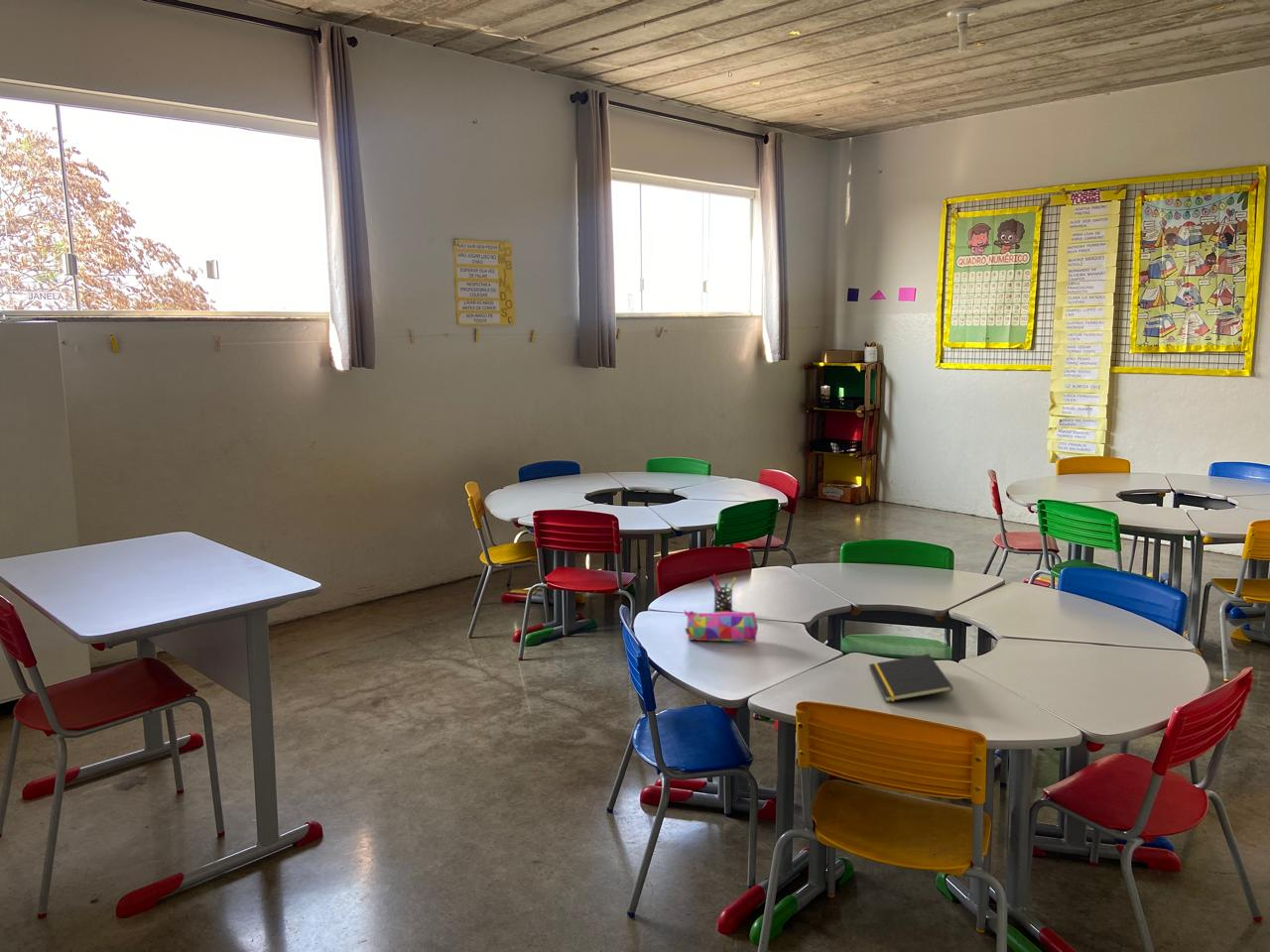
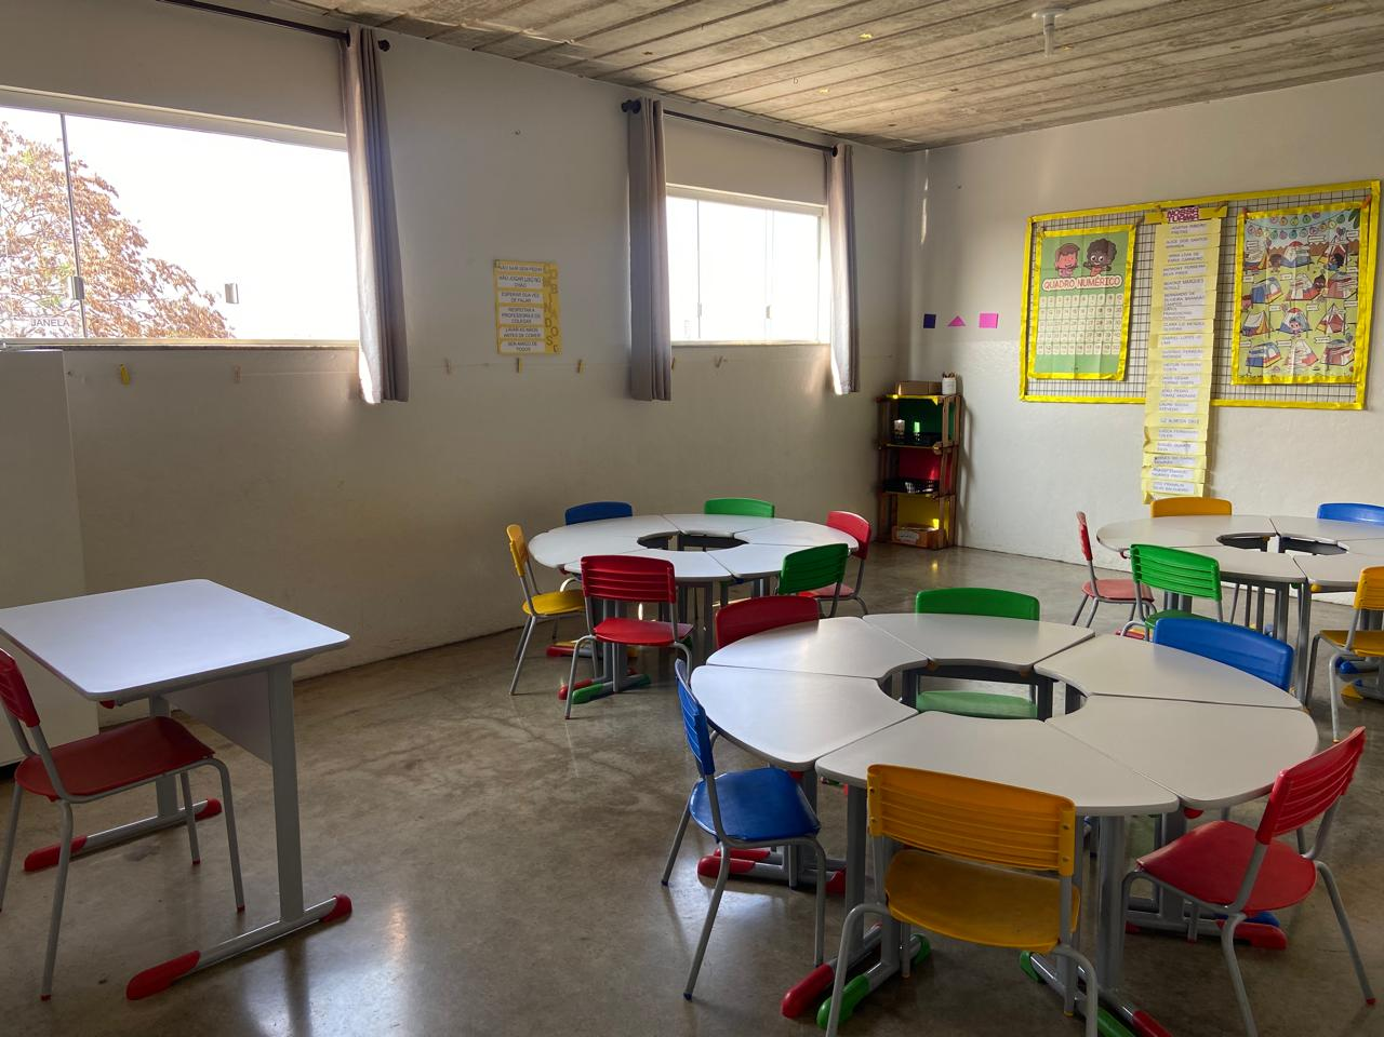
- pencil case (720, 626)
- notepad (908, 676)
- pen holder (722, 593)
